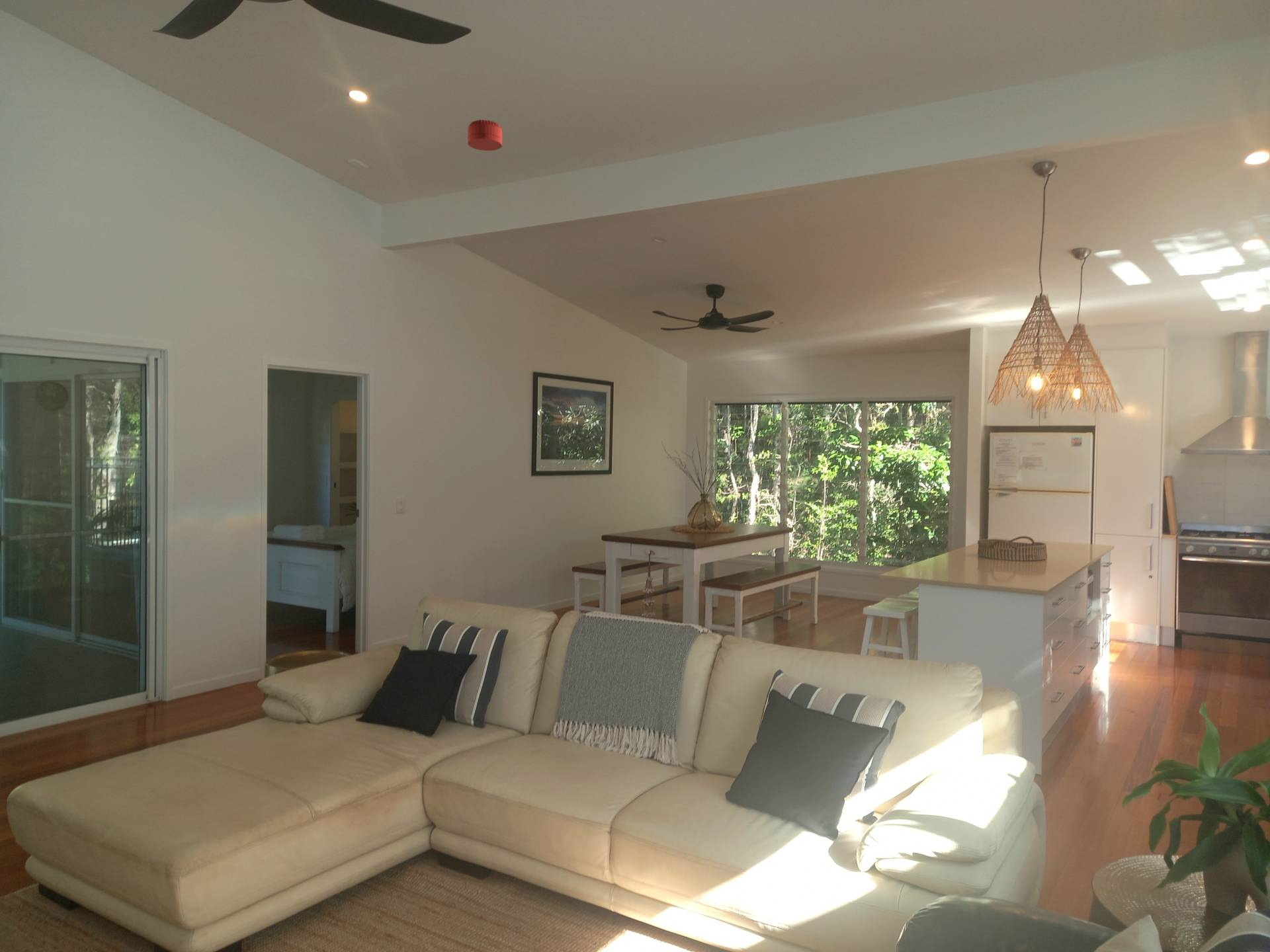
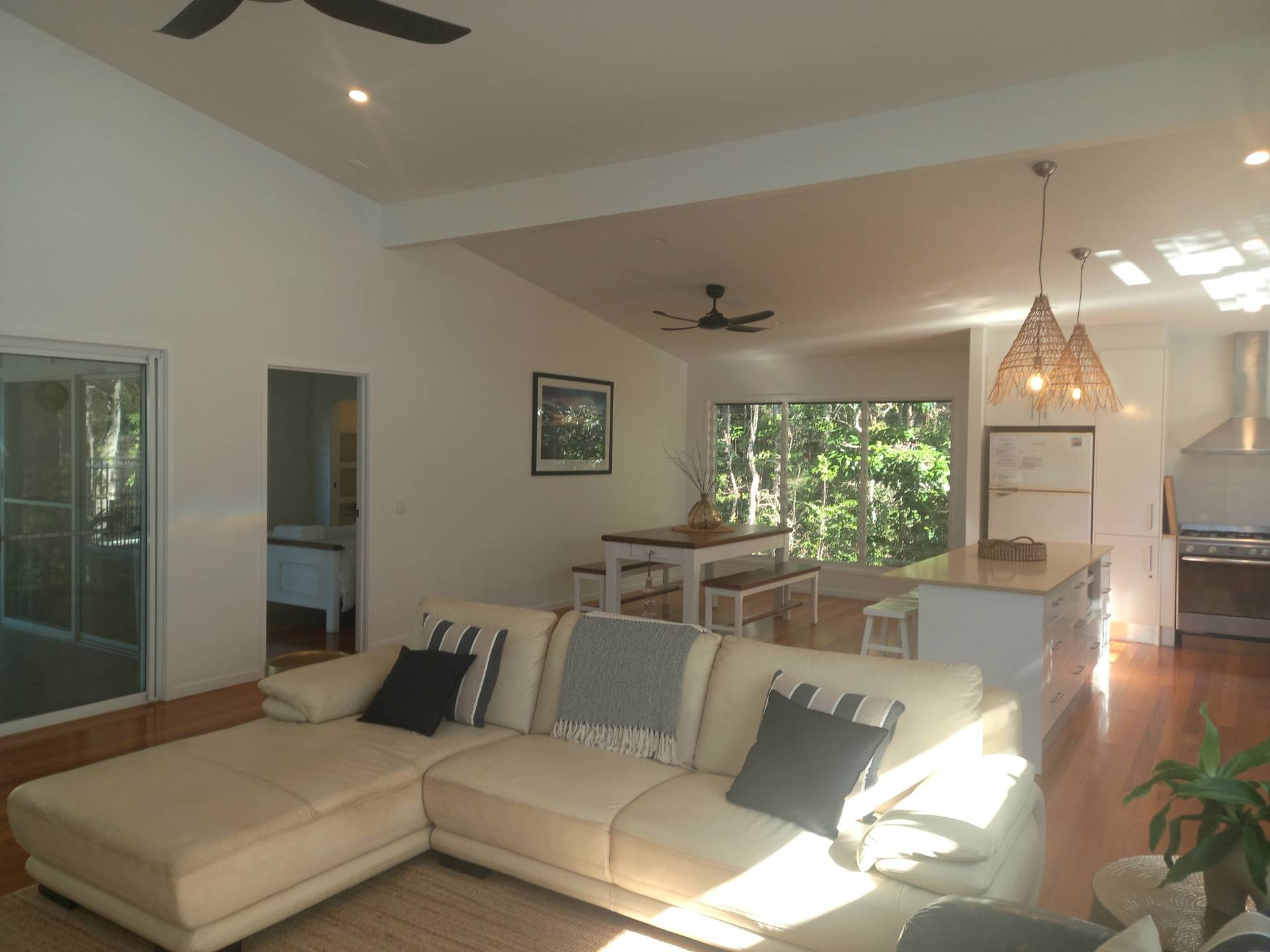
- smoke detector (485, 134)
